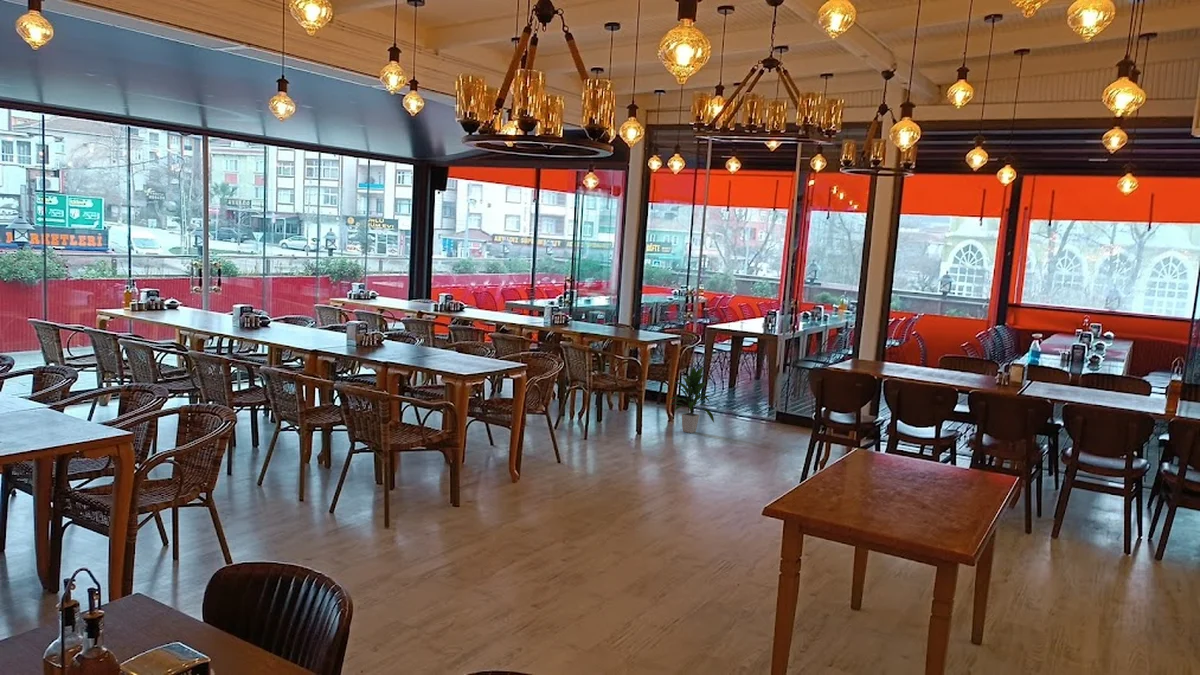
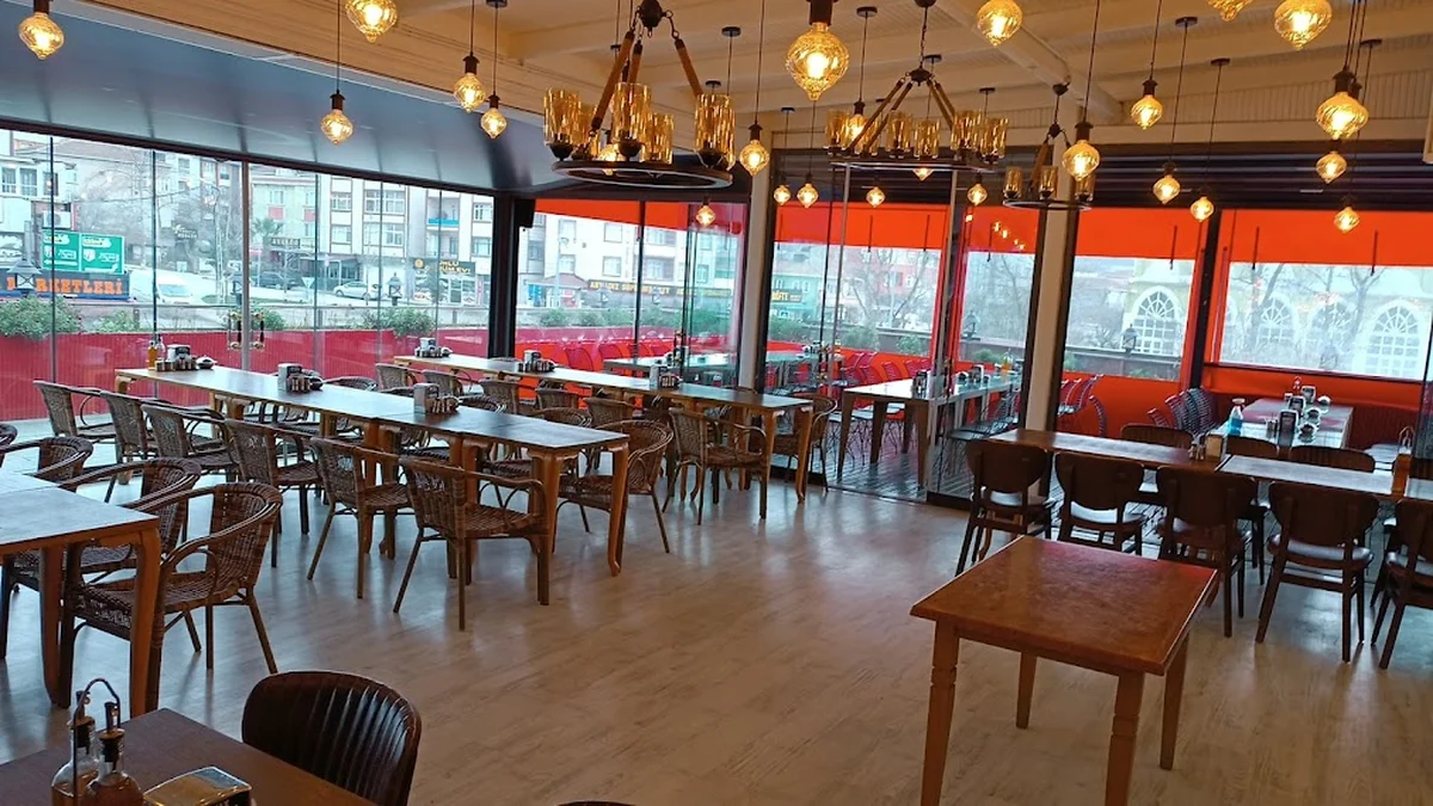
- indoor plant (692, 399)
